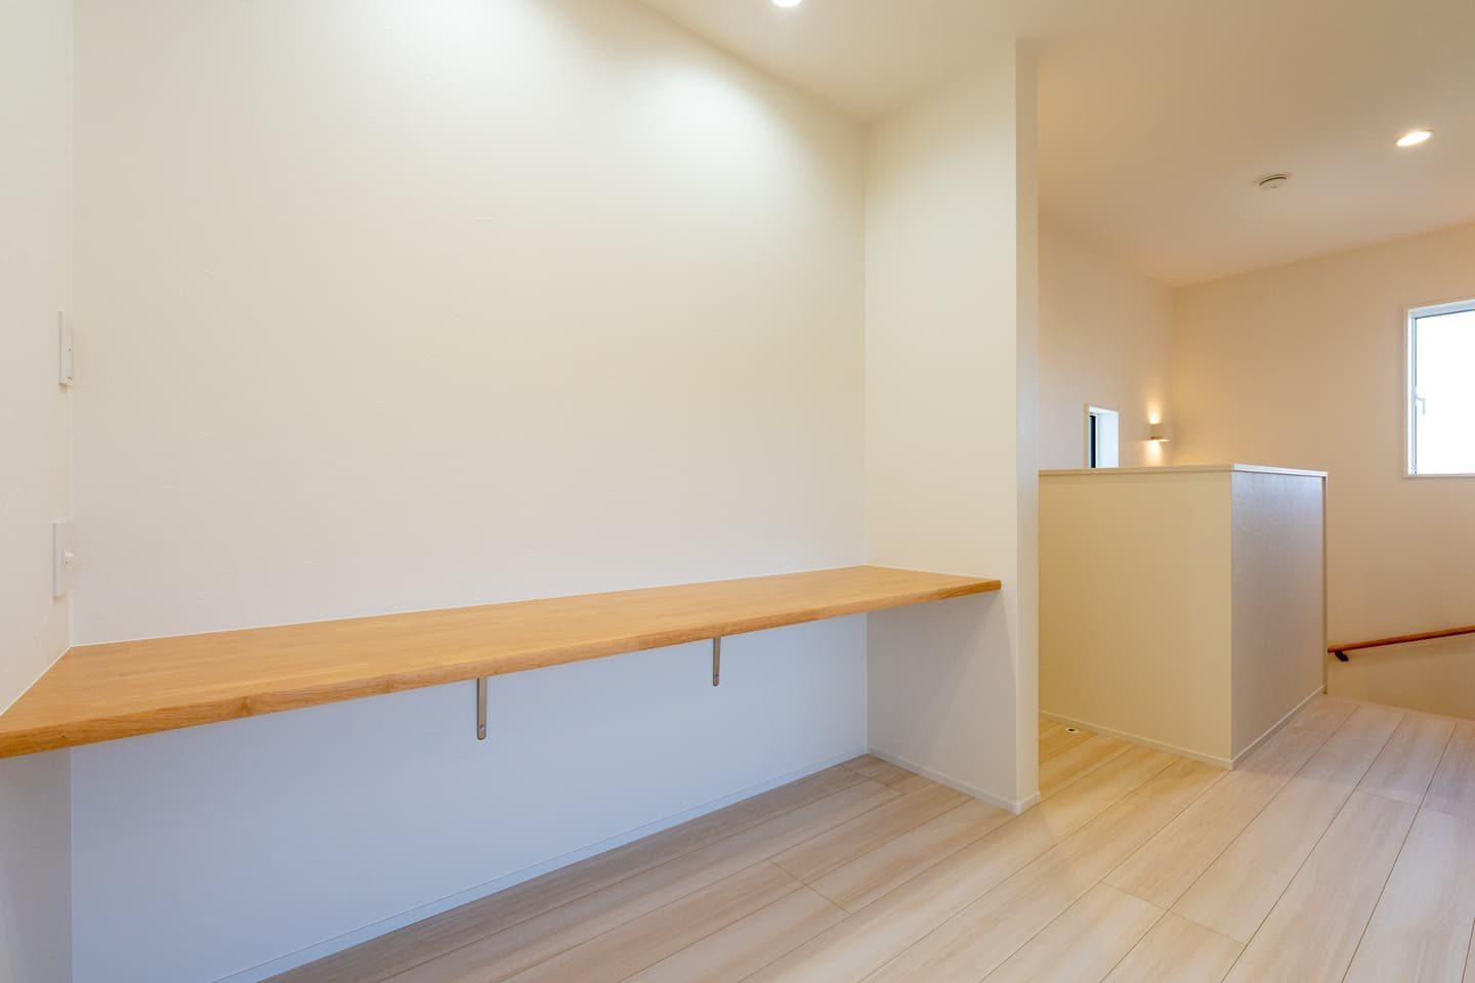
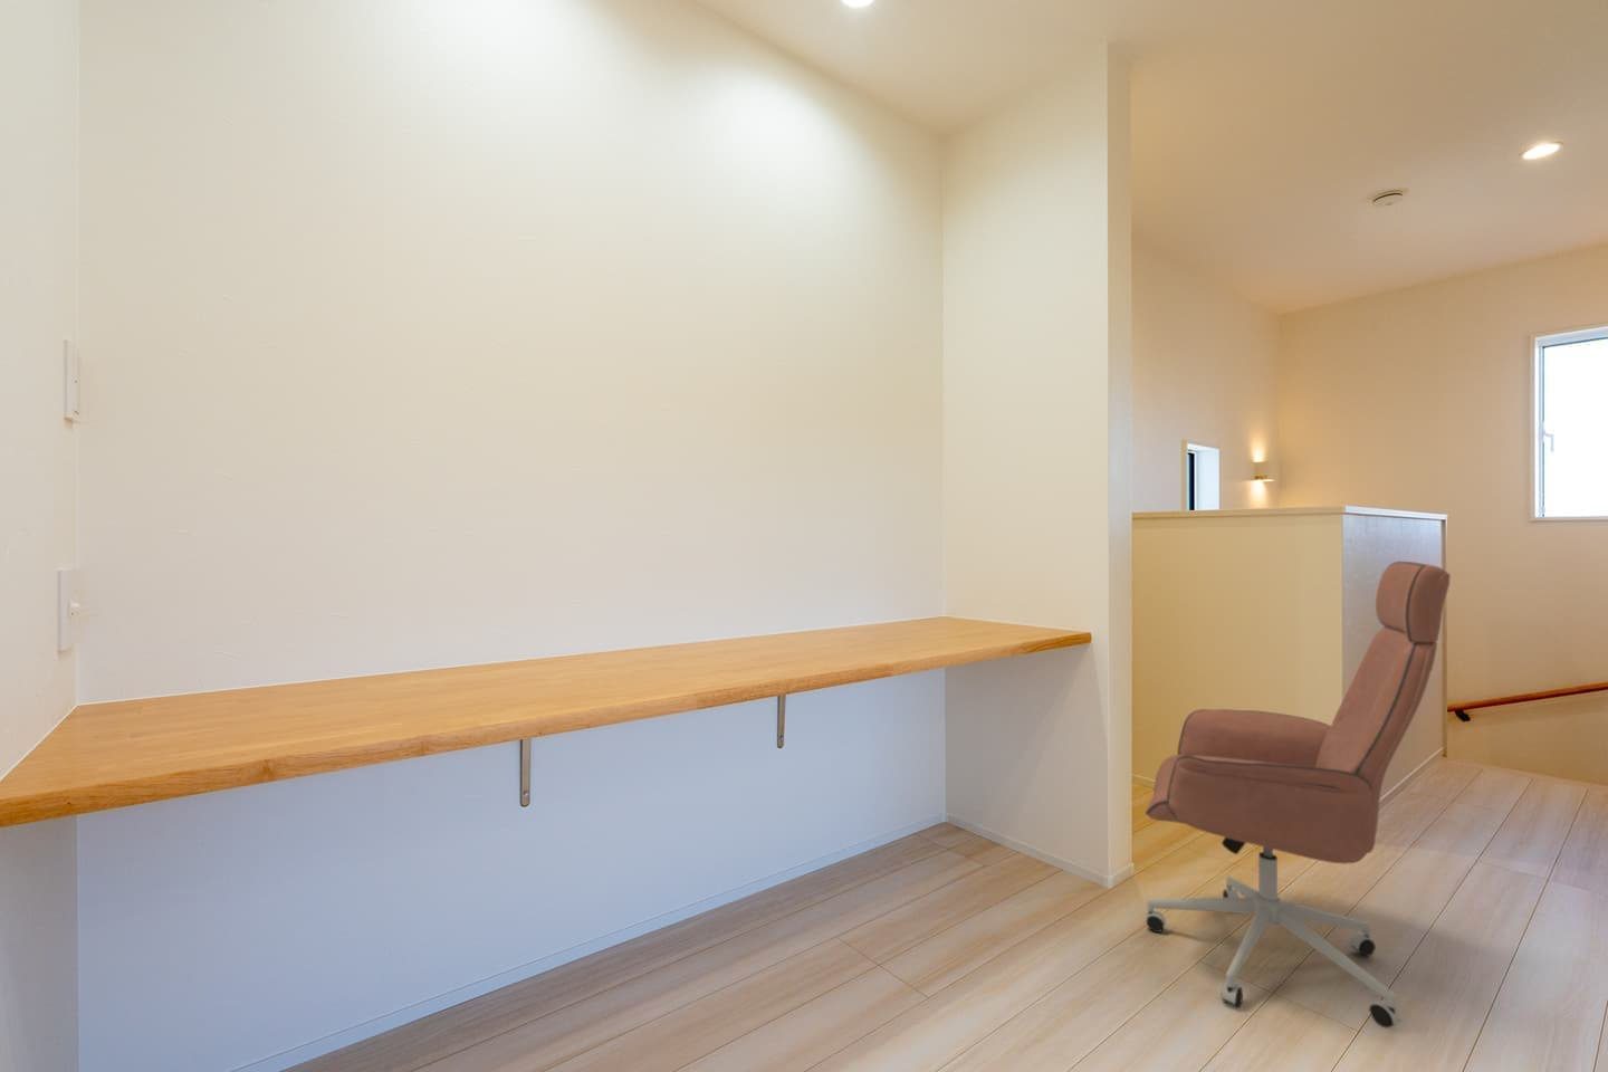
+ office chair (1281, 762)
